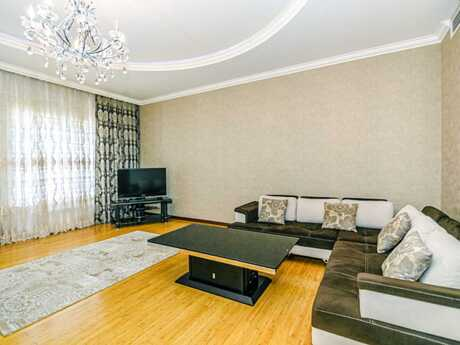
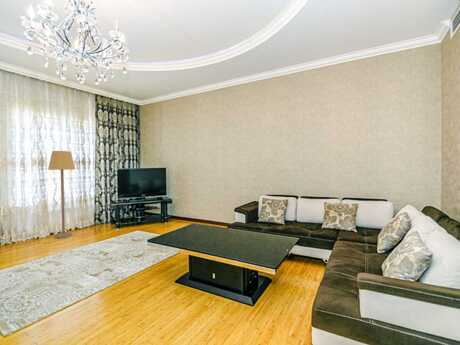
+ lamp (62, 193)
